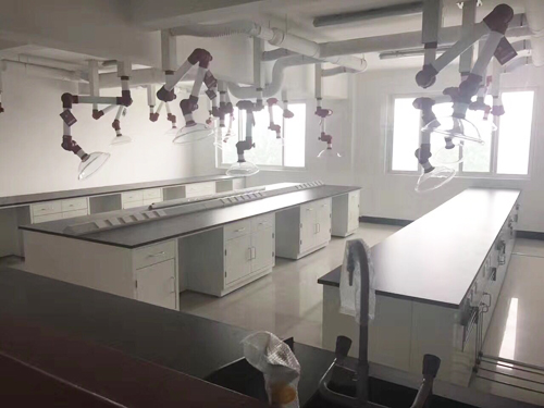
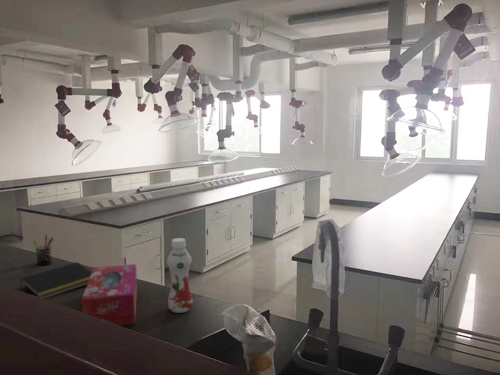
+ tissue box (112, 293)
+ pen holder (42, 249)
+ beverage bottle (179, 274)
+ notepad (61, 279)
